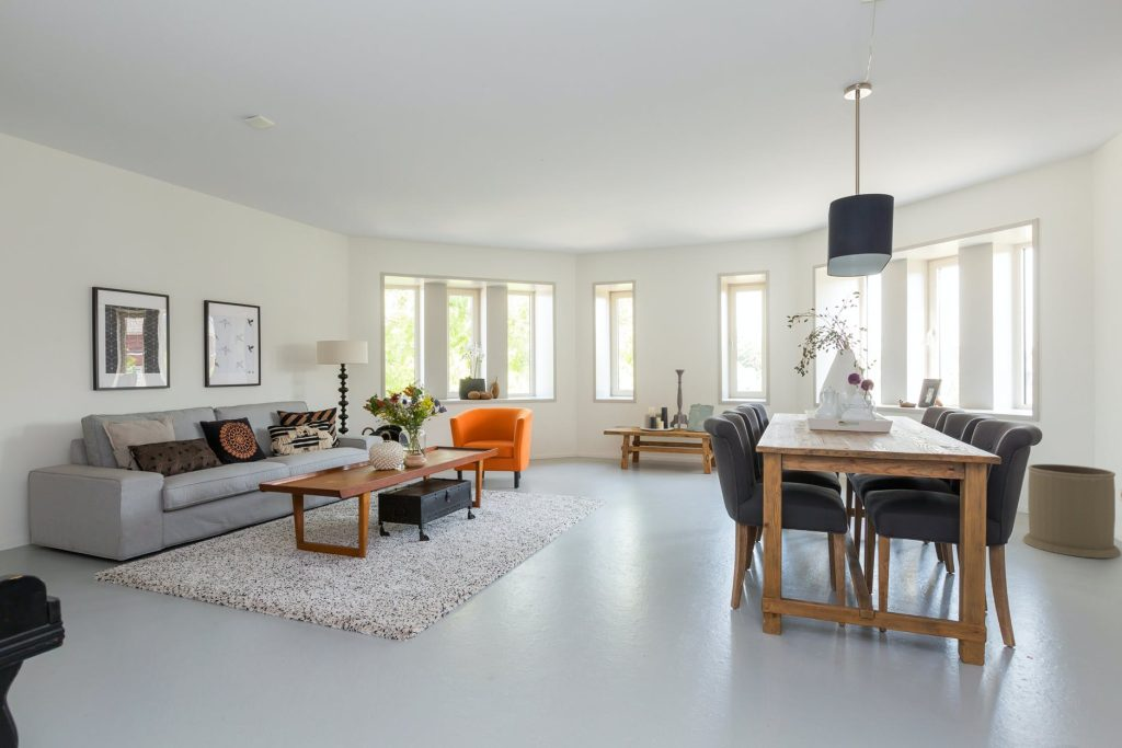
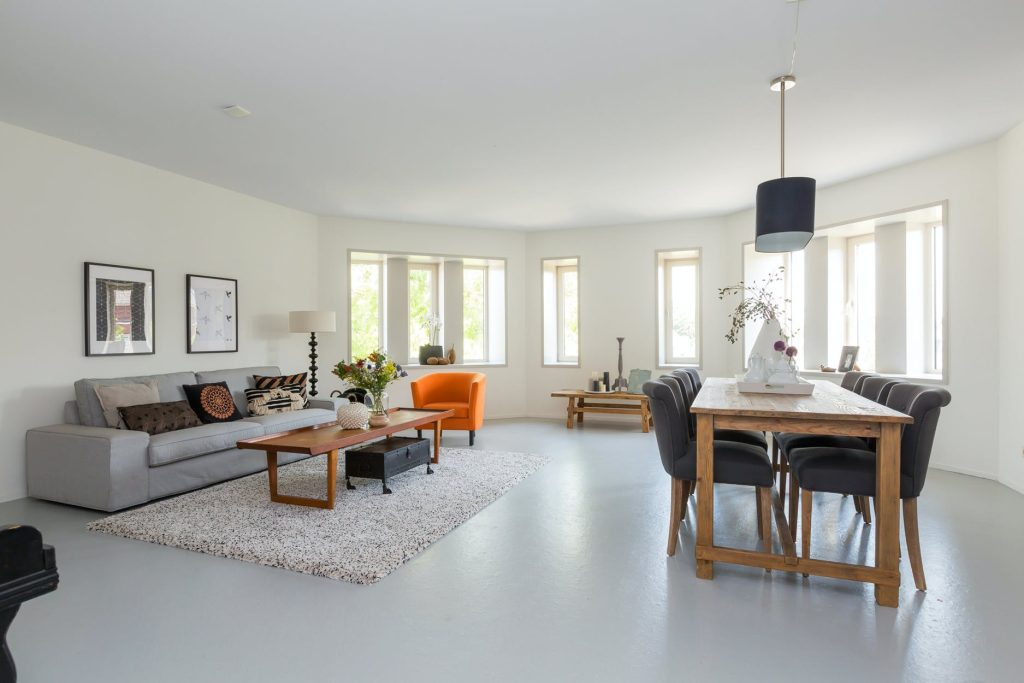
- trash can (1069, 507)
